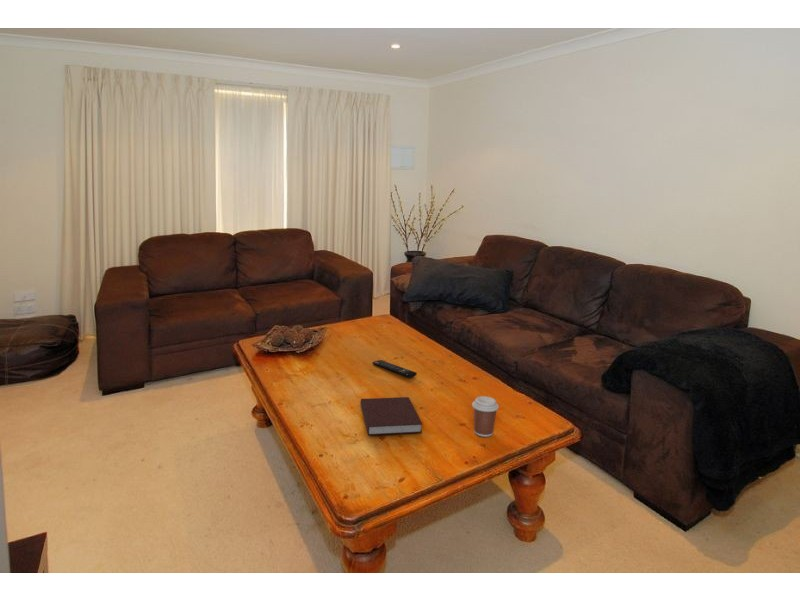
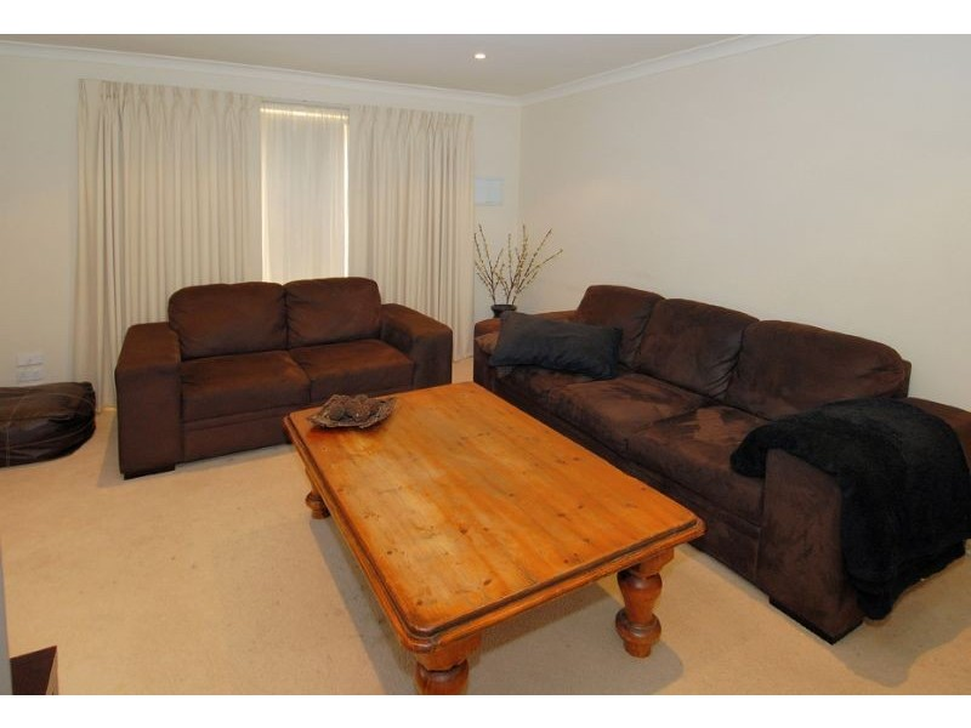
- coffee cup (484, 416)
- notebook (389, 414)
- remote control (393, 368)
